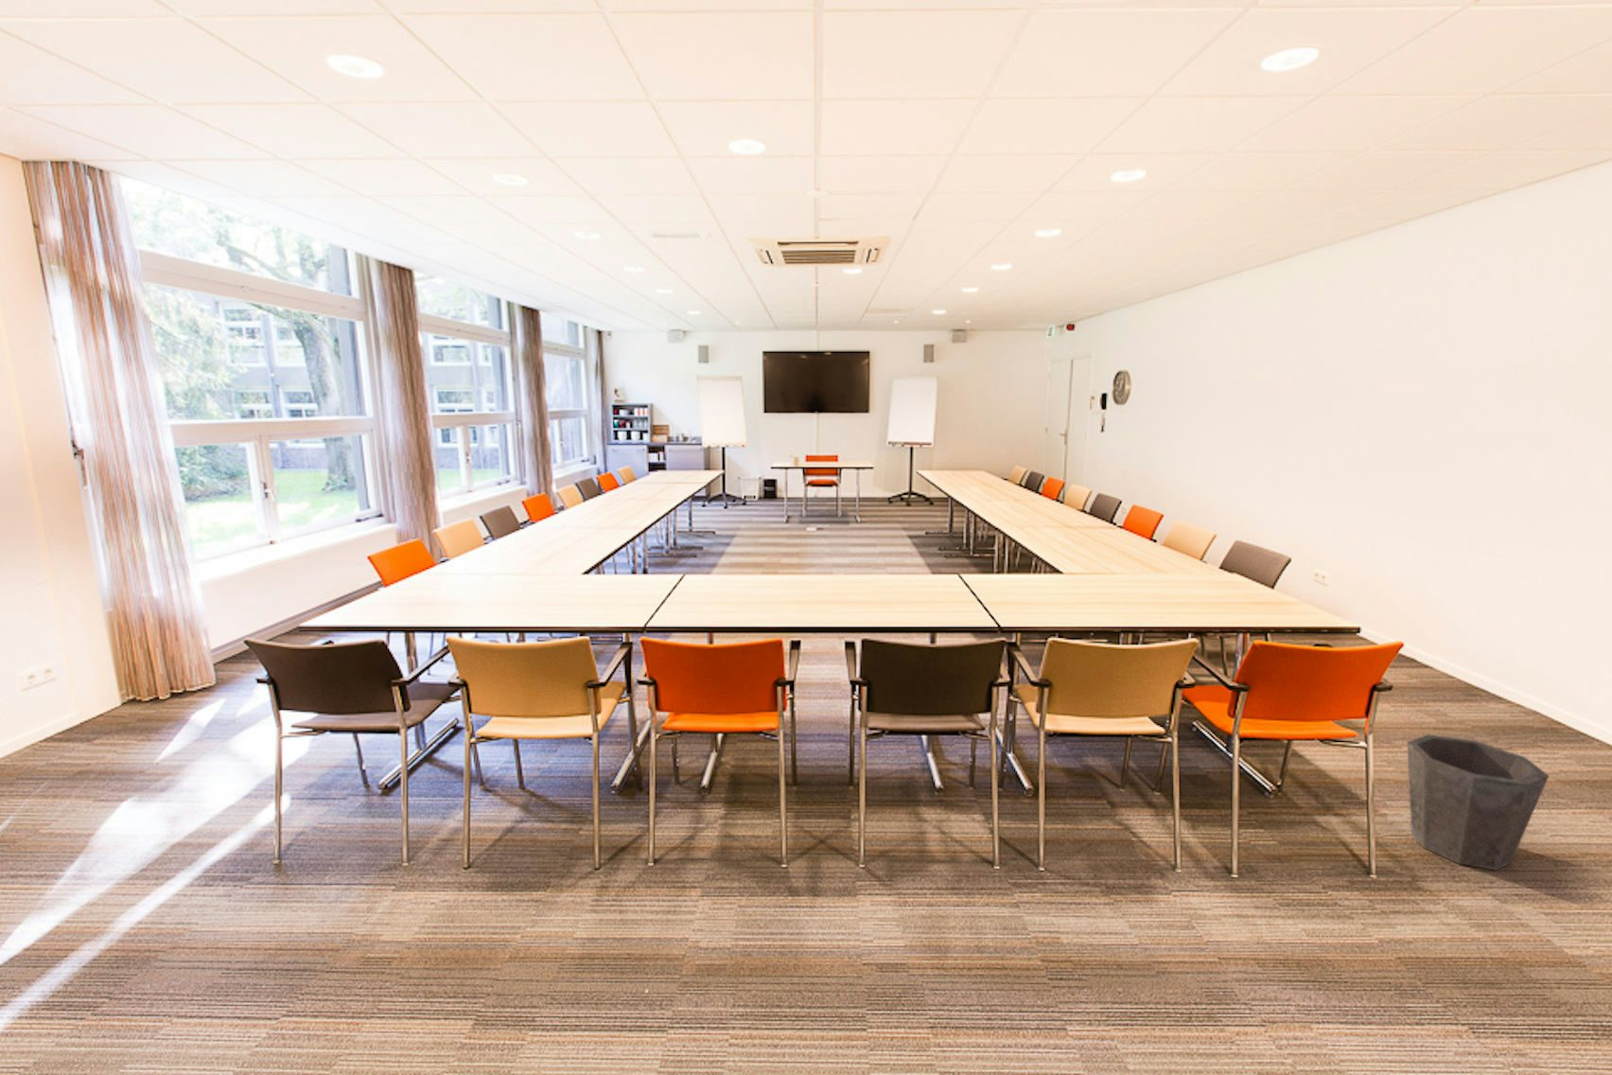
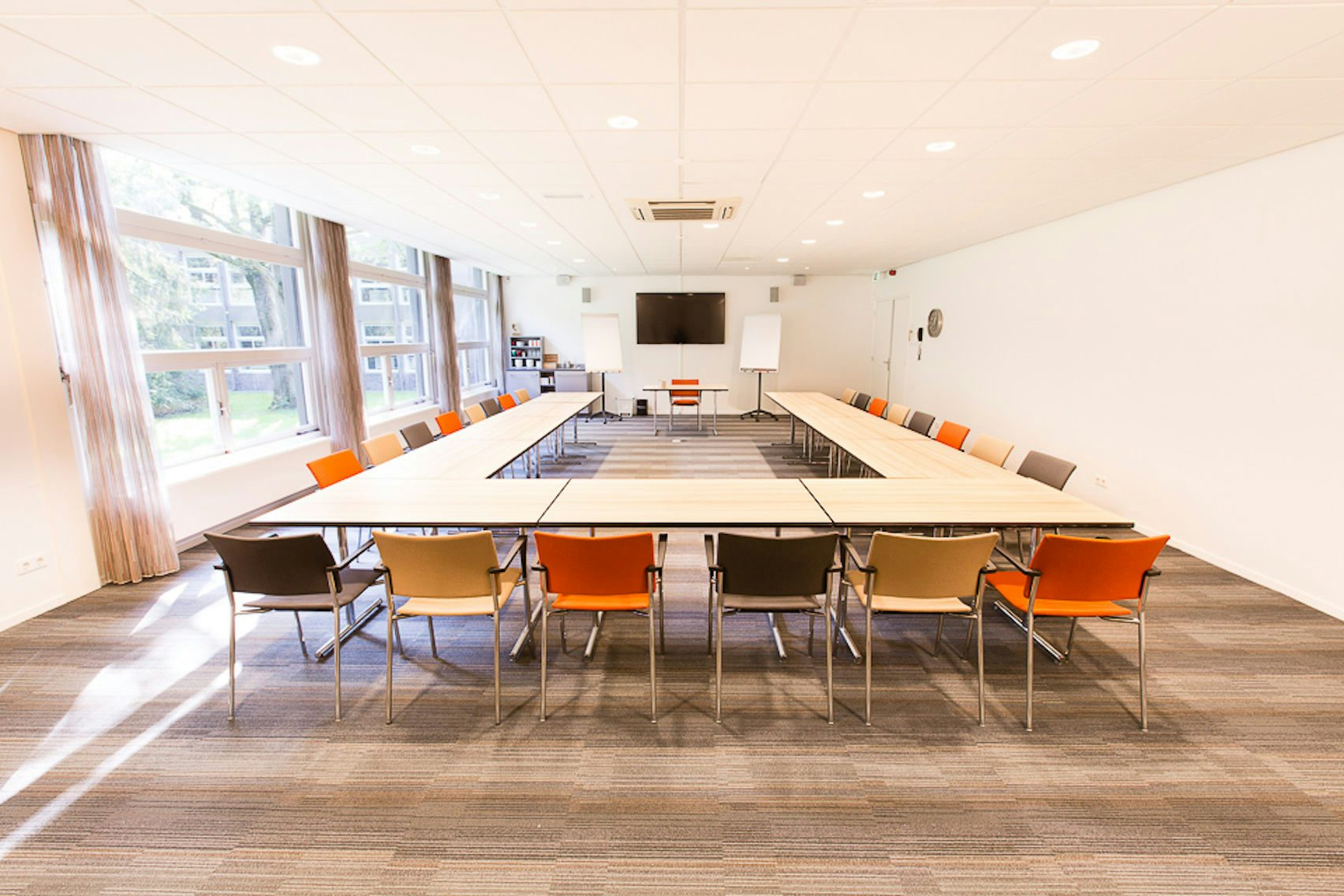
- waste bin (1467, 803)
